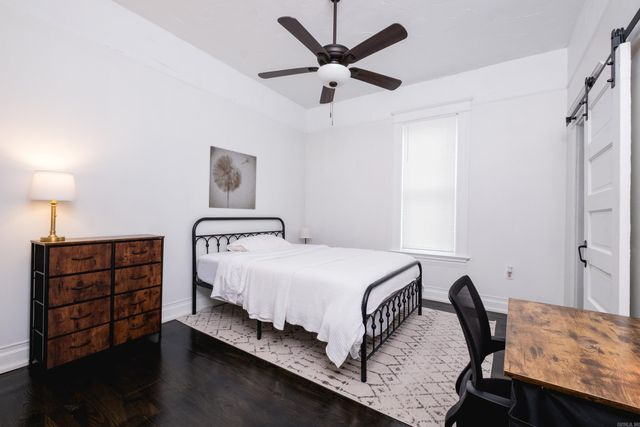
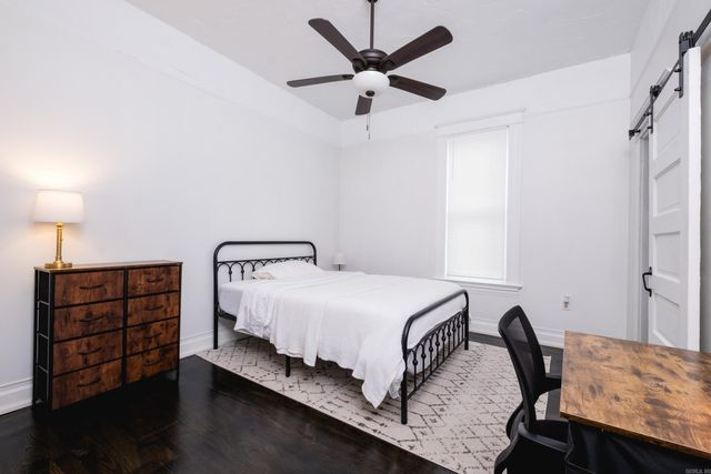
- wall art (234, 180)
